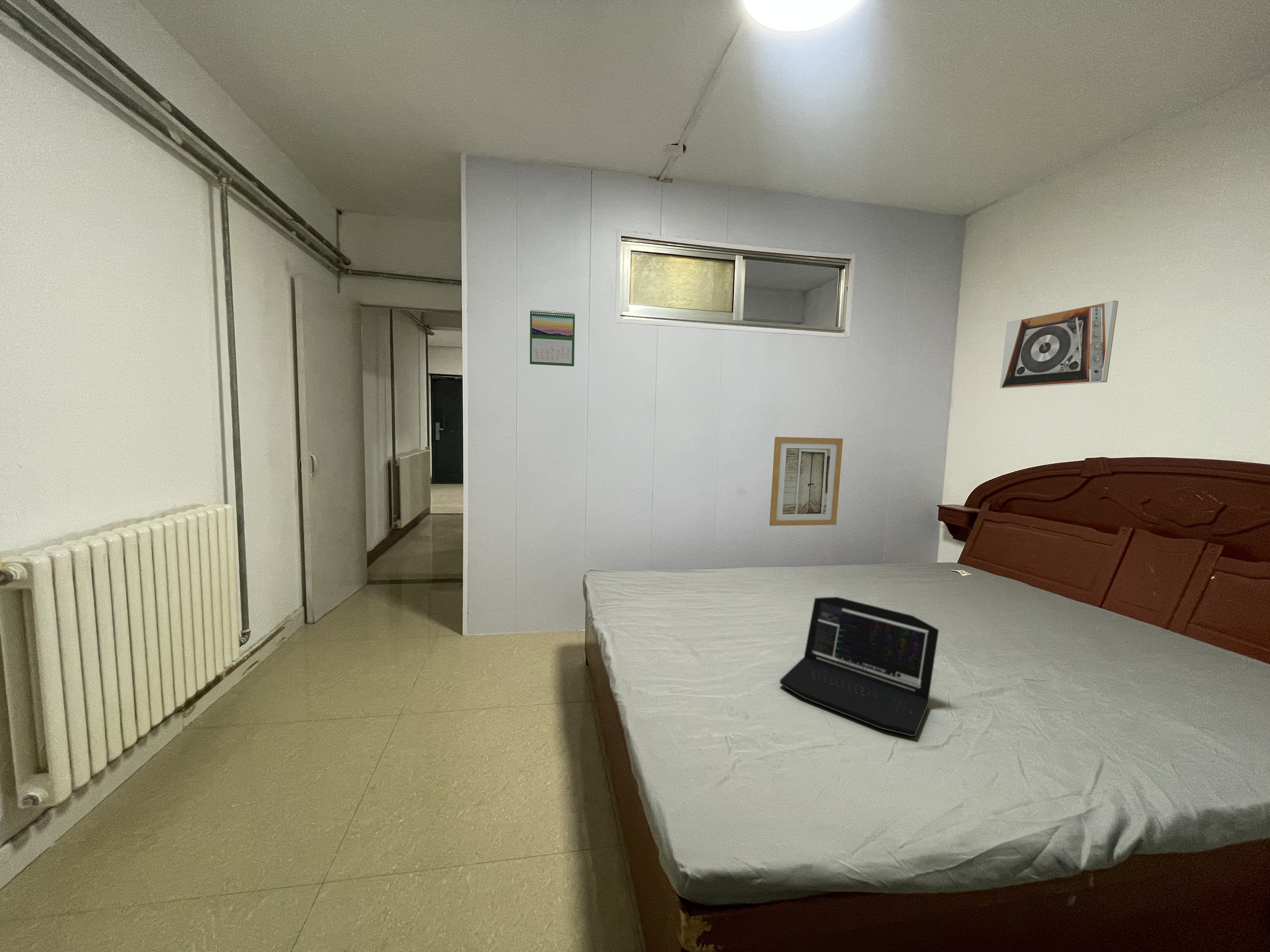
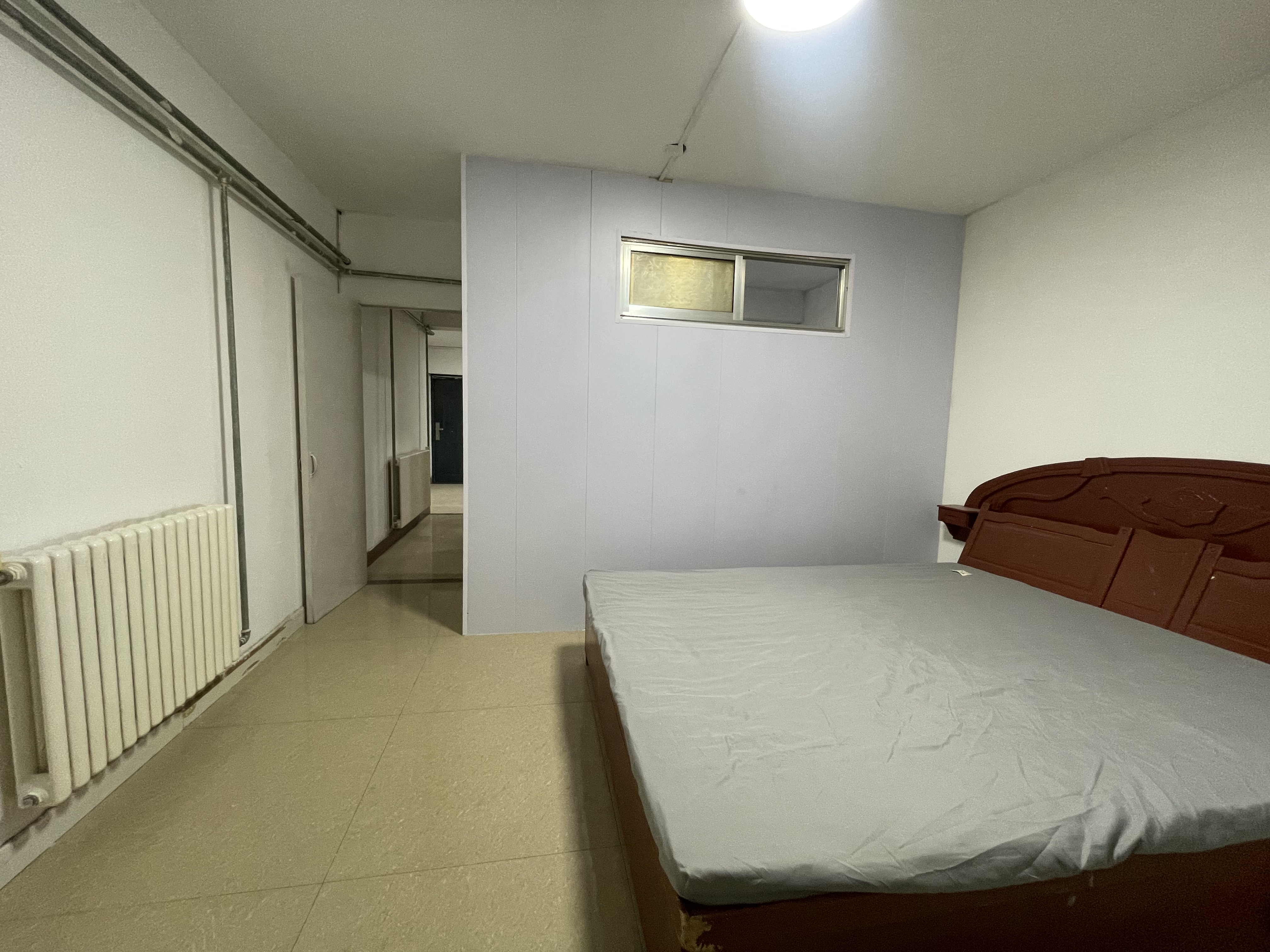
- calendar (552, 338)
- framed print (1052, 349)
- laptop (857, 656)
- wall art (806, 482)
